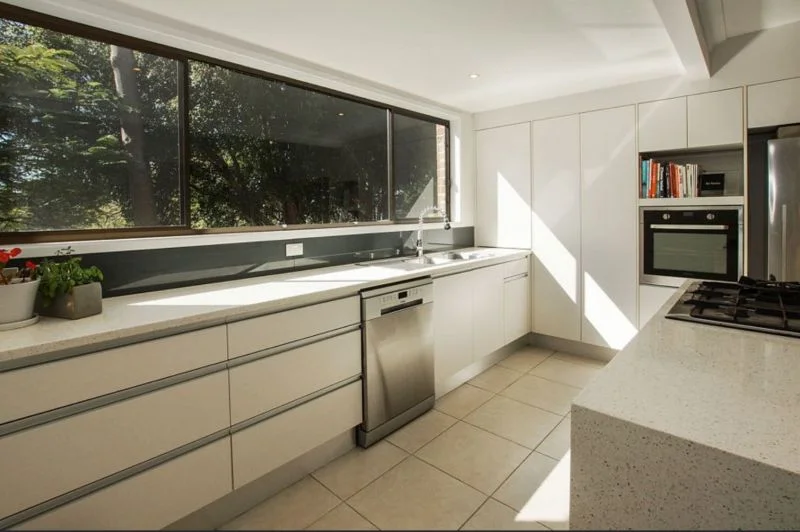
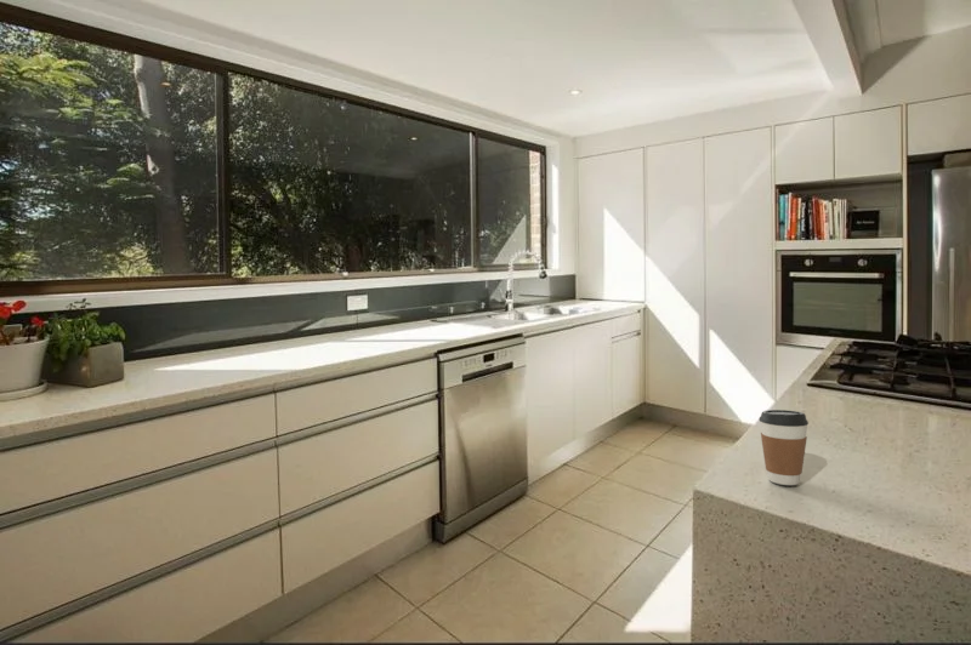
+ coffee cup (783, 446)
